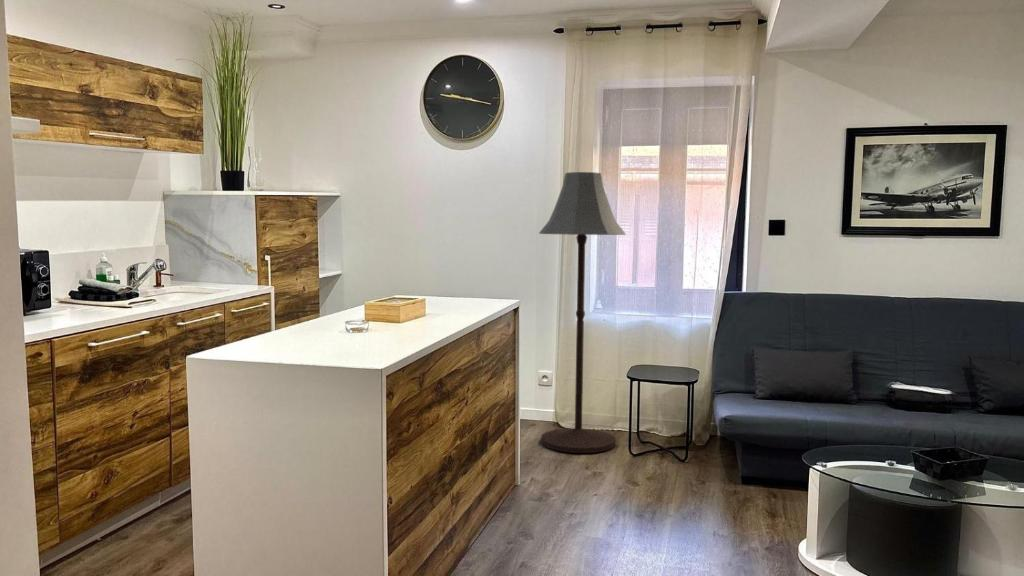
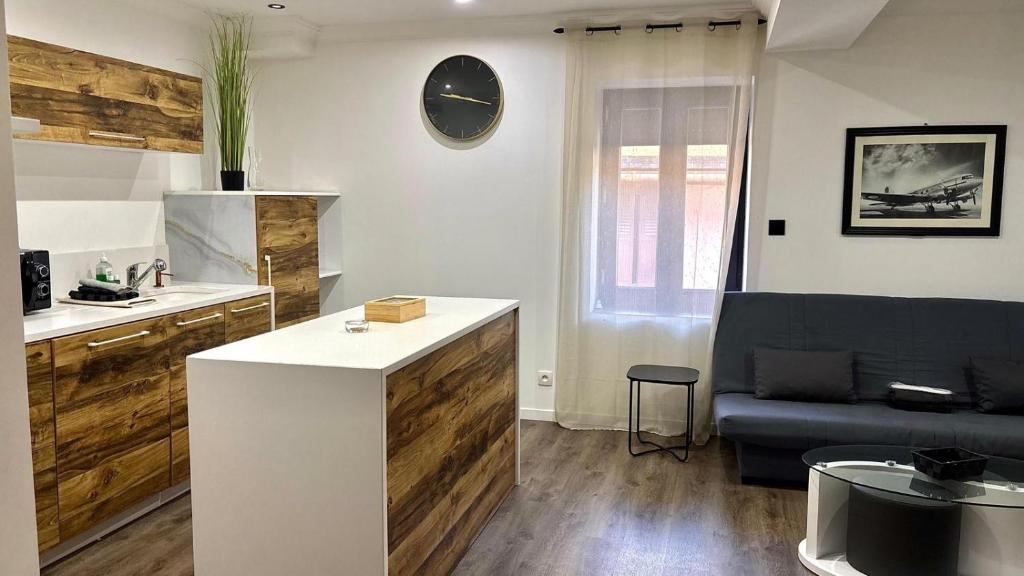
- floor lamp (580, 309)
